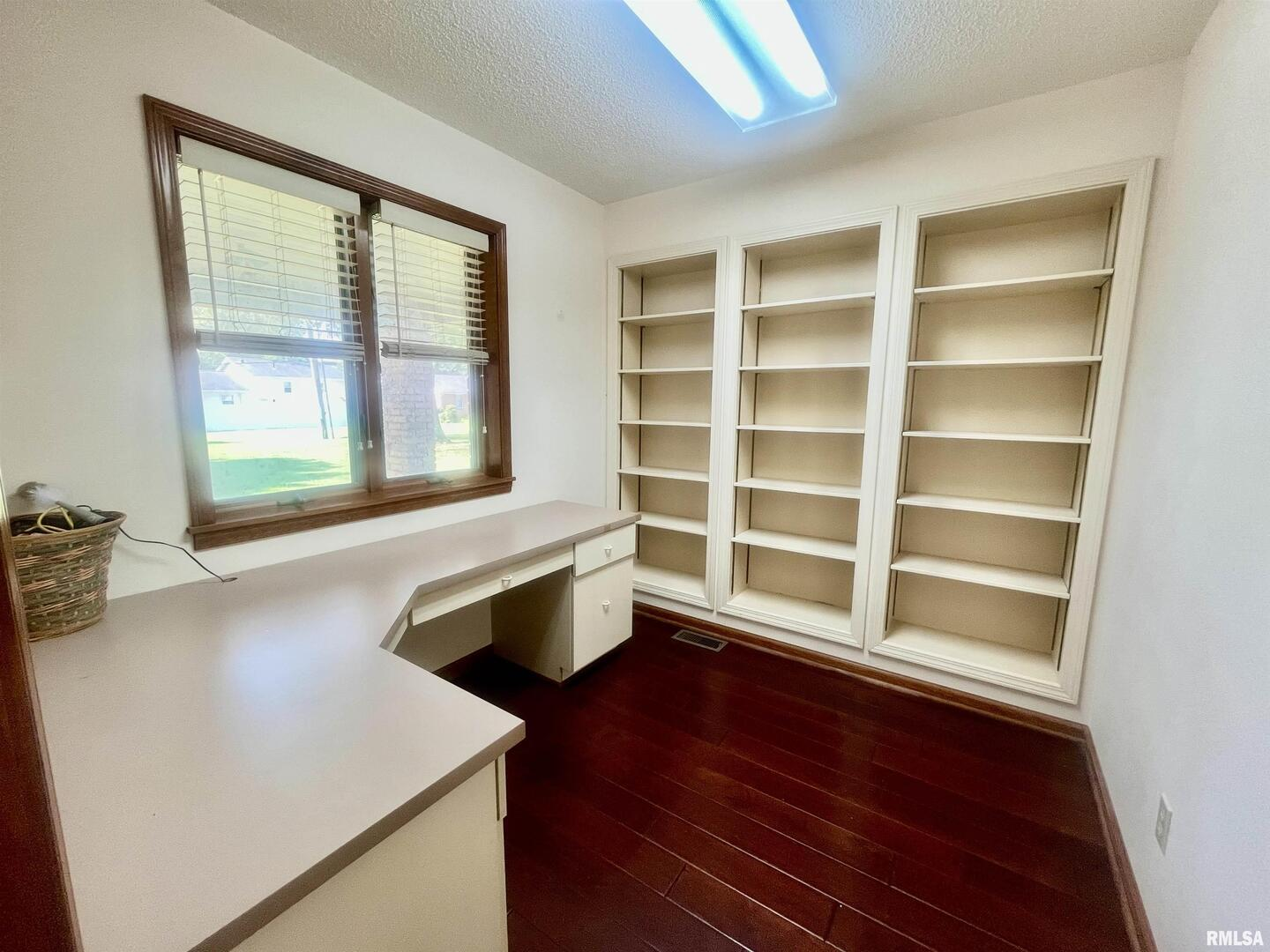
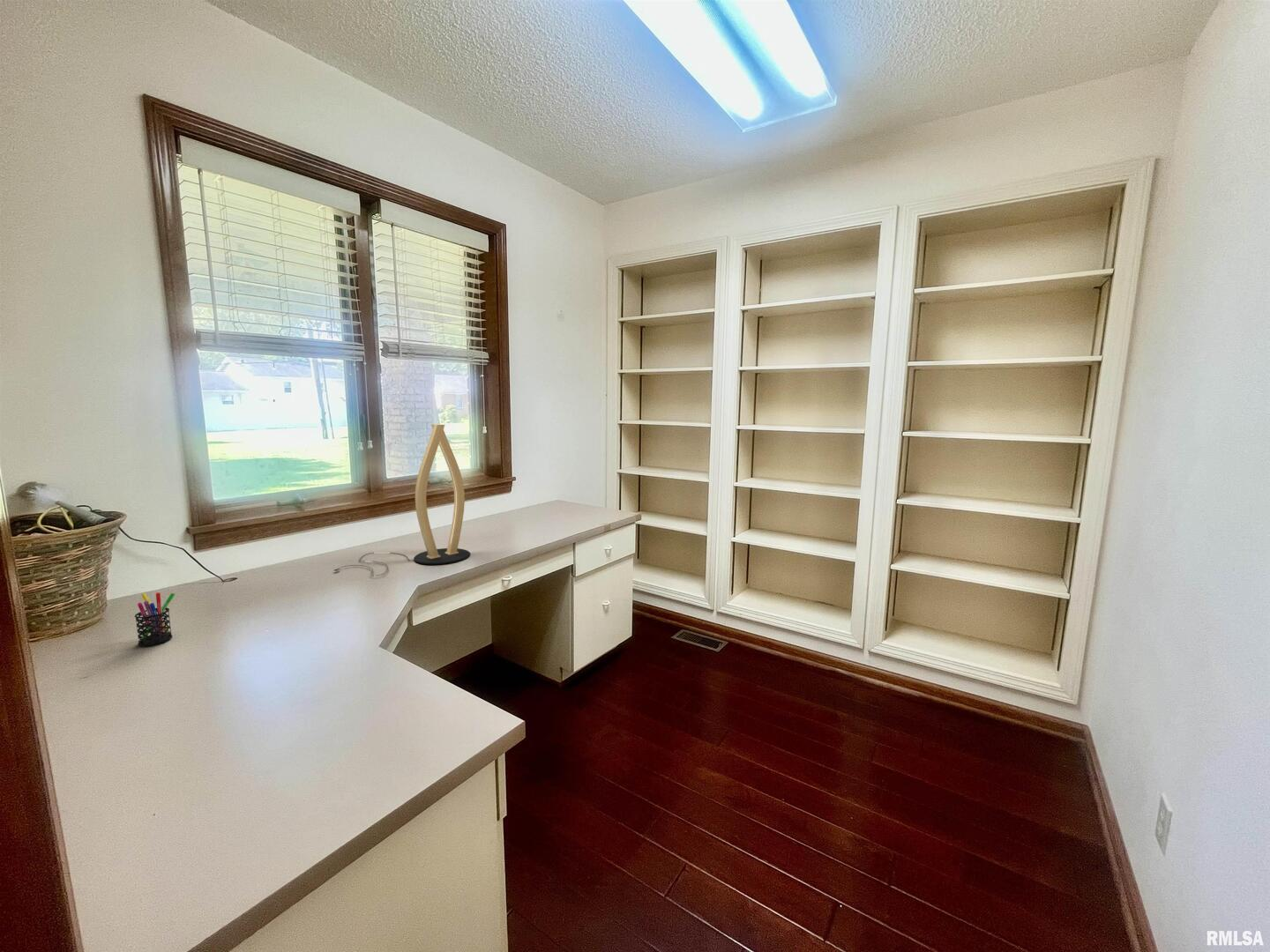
+ pen holder (157, 614)
+ table lamp (415, 493)
